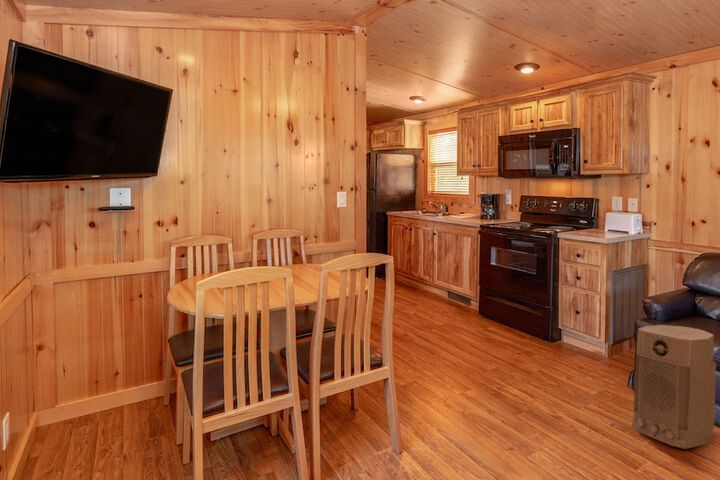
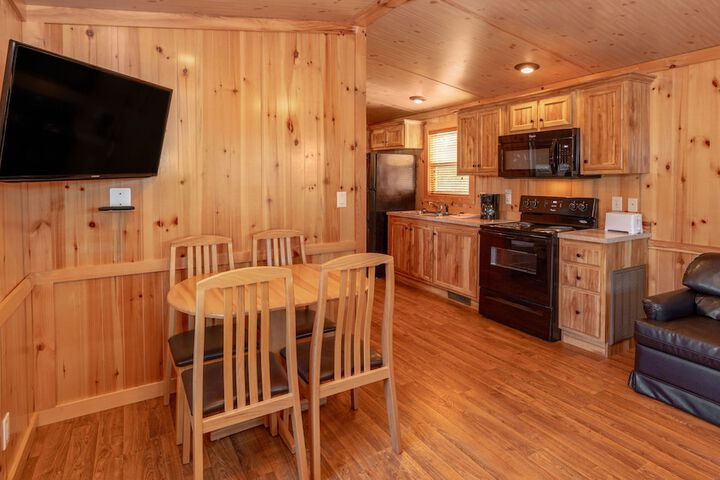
- air purifier (675, 381)
